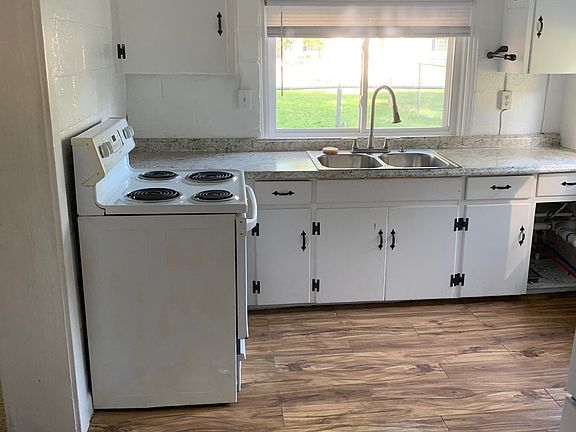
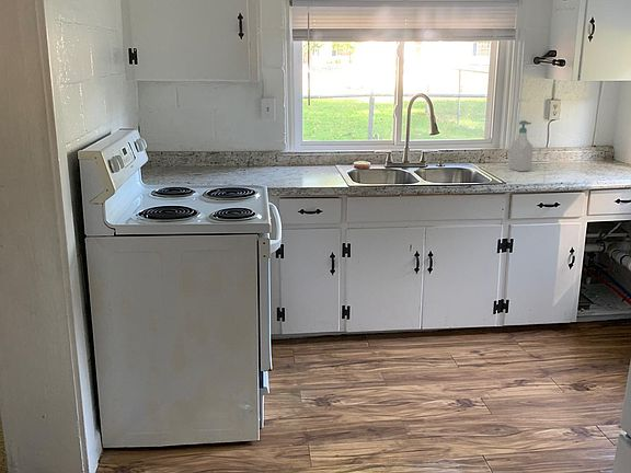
+ soap bottle (523, 145)
